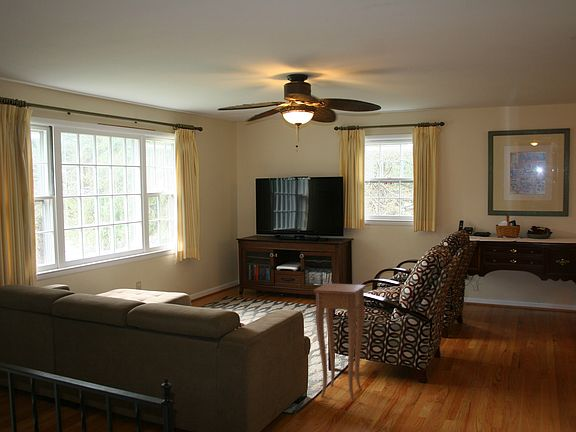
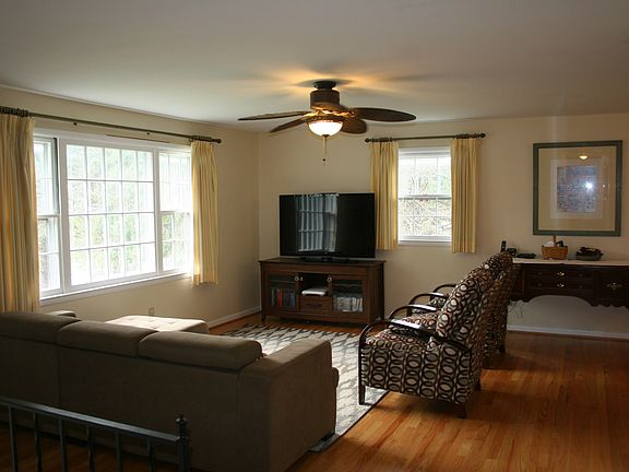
- side table (333, 340)
